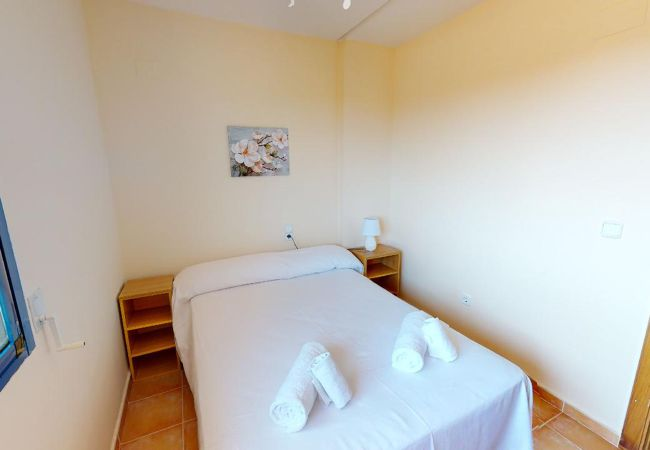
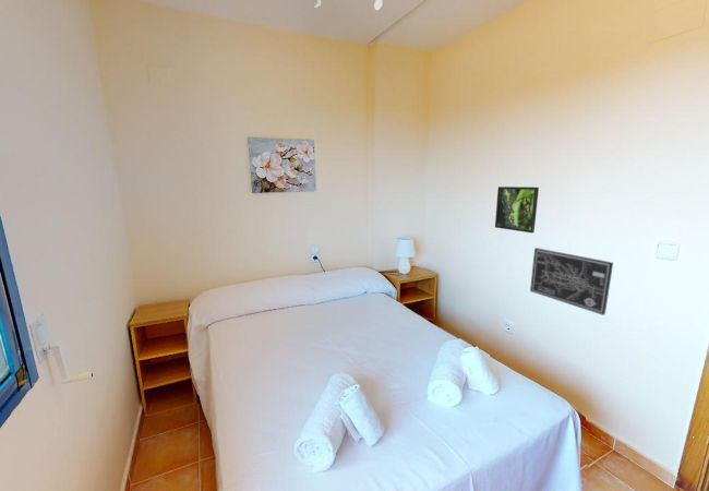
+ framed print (515, 208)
+ wall art (566, 278)
